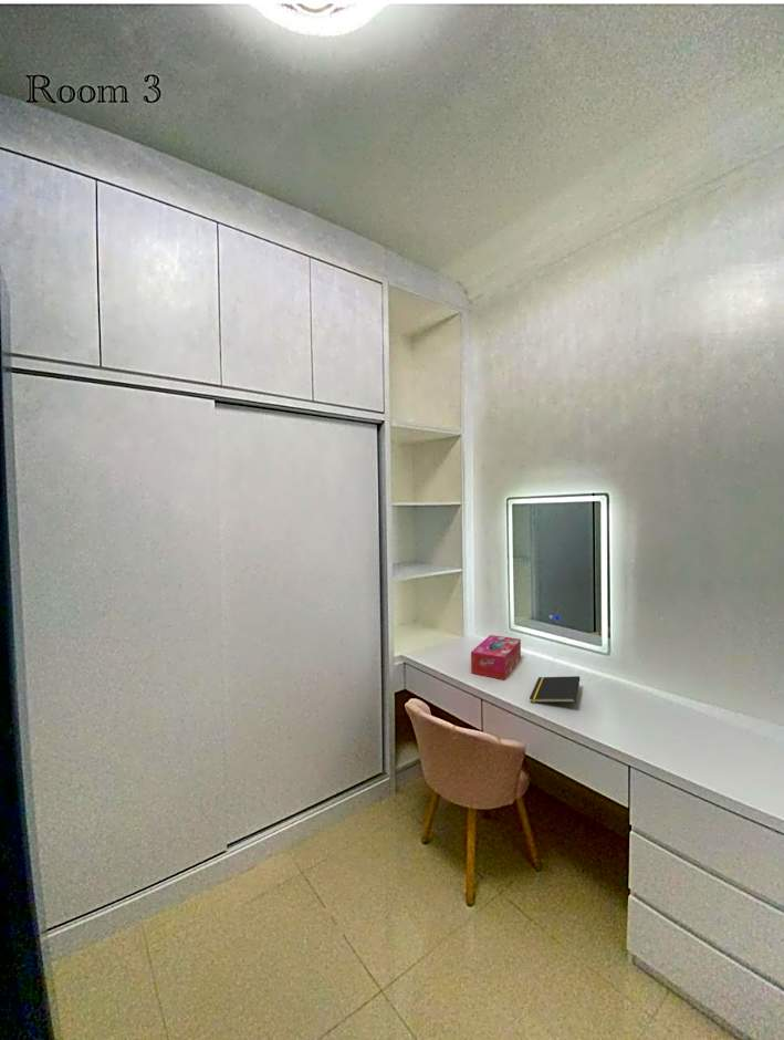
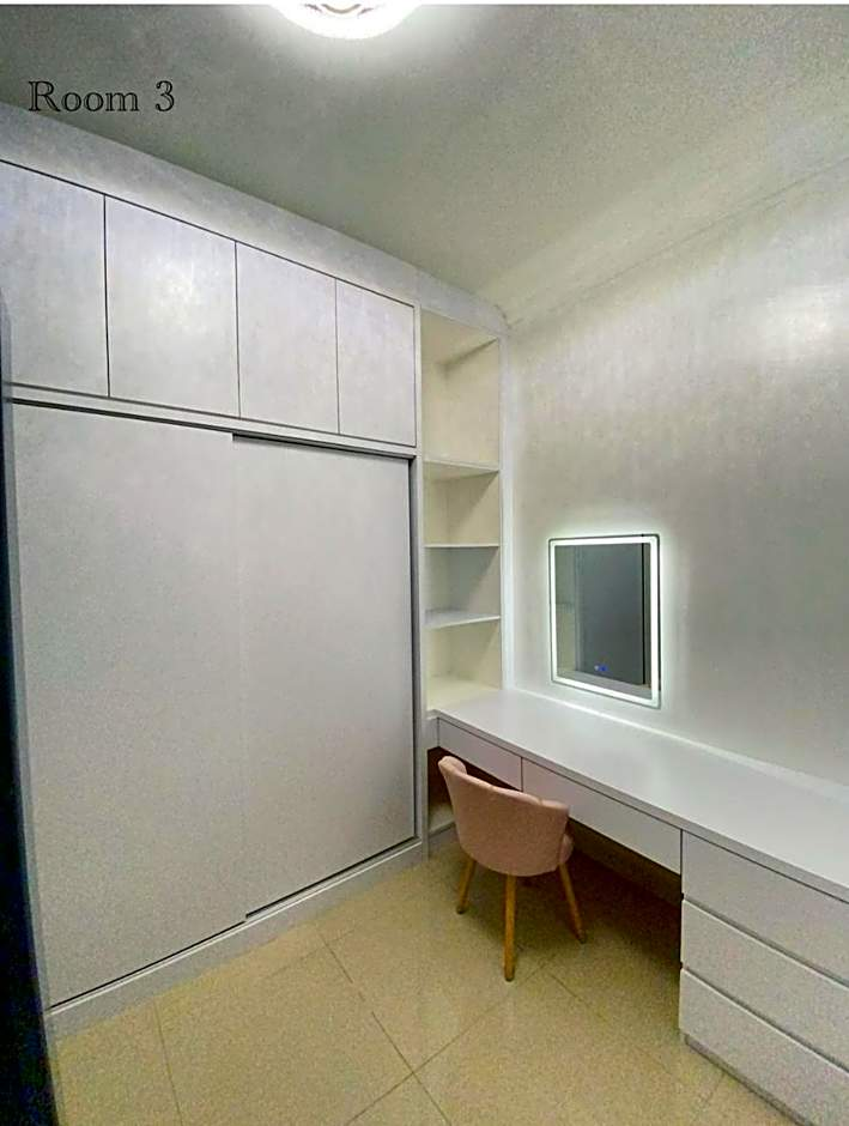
- tissue box (496, 655)
- notepad (555, 688)
